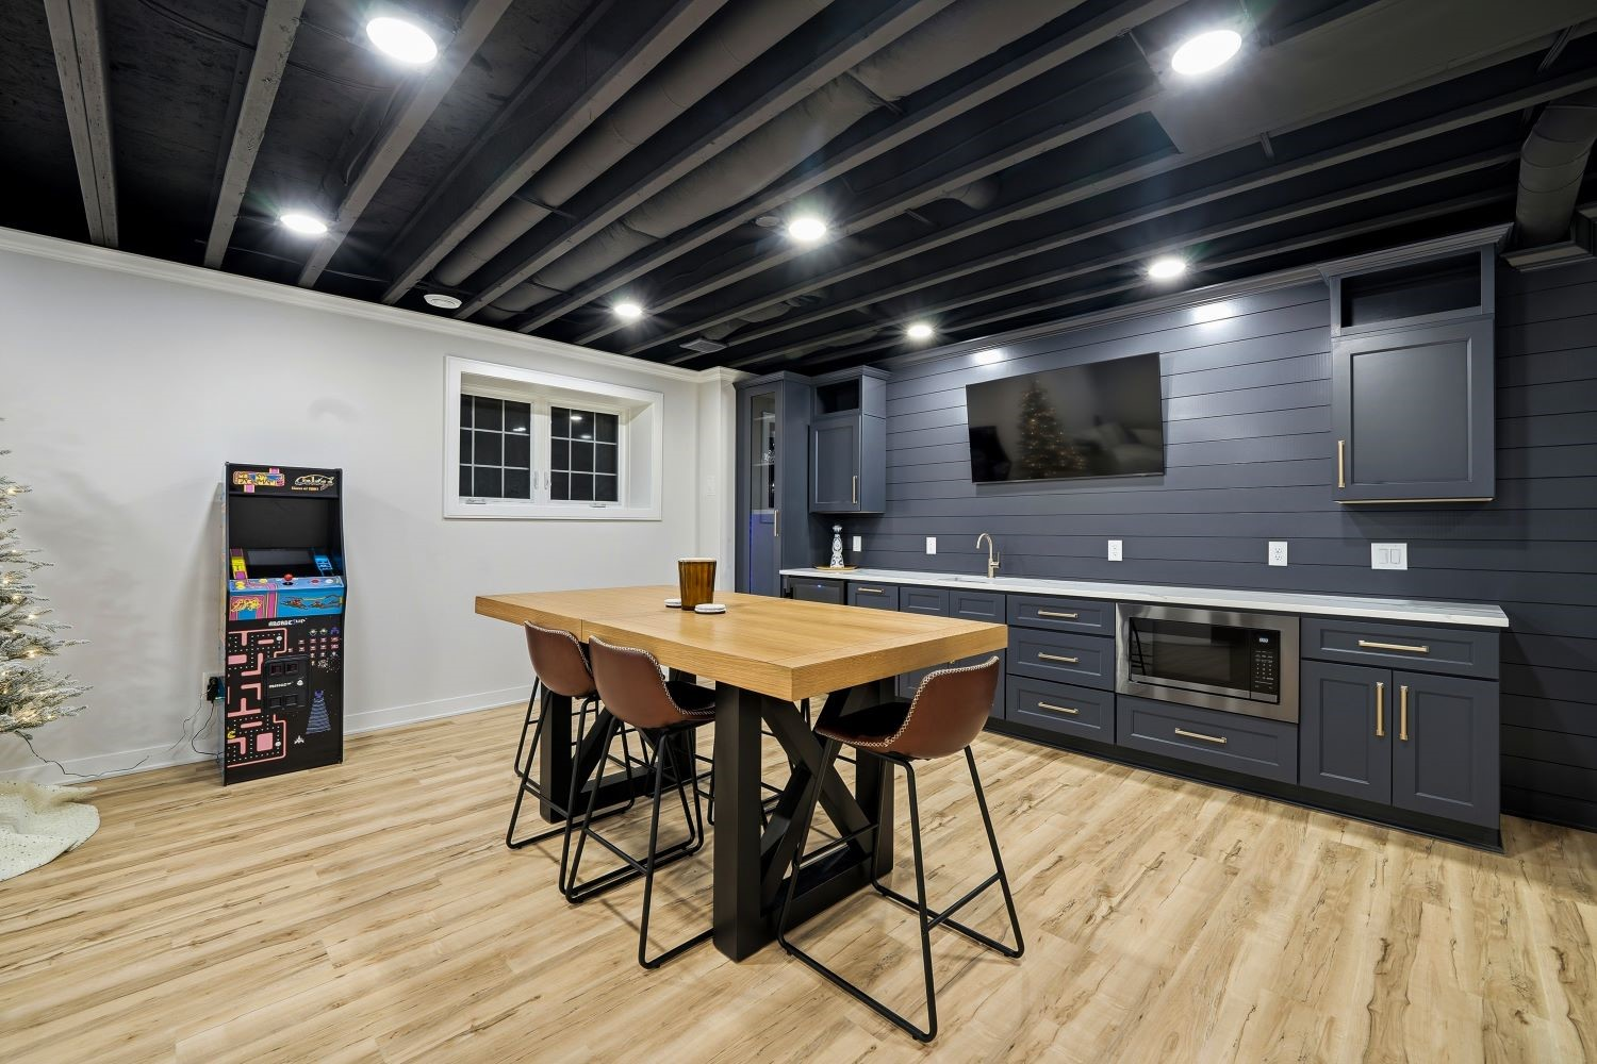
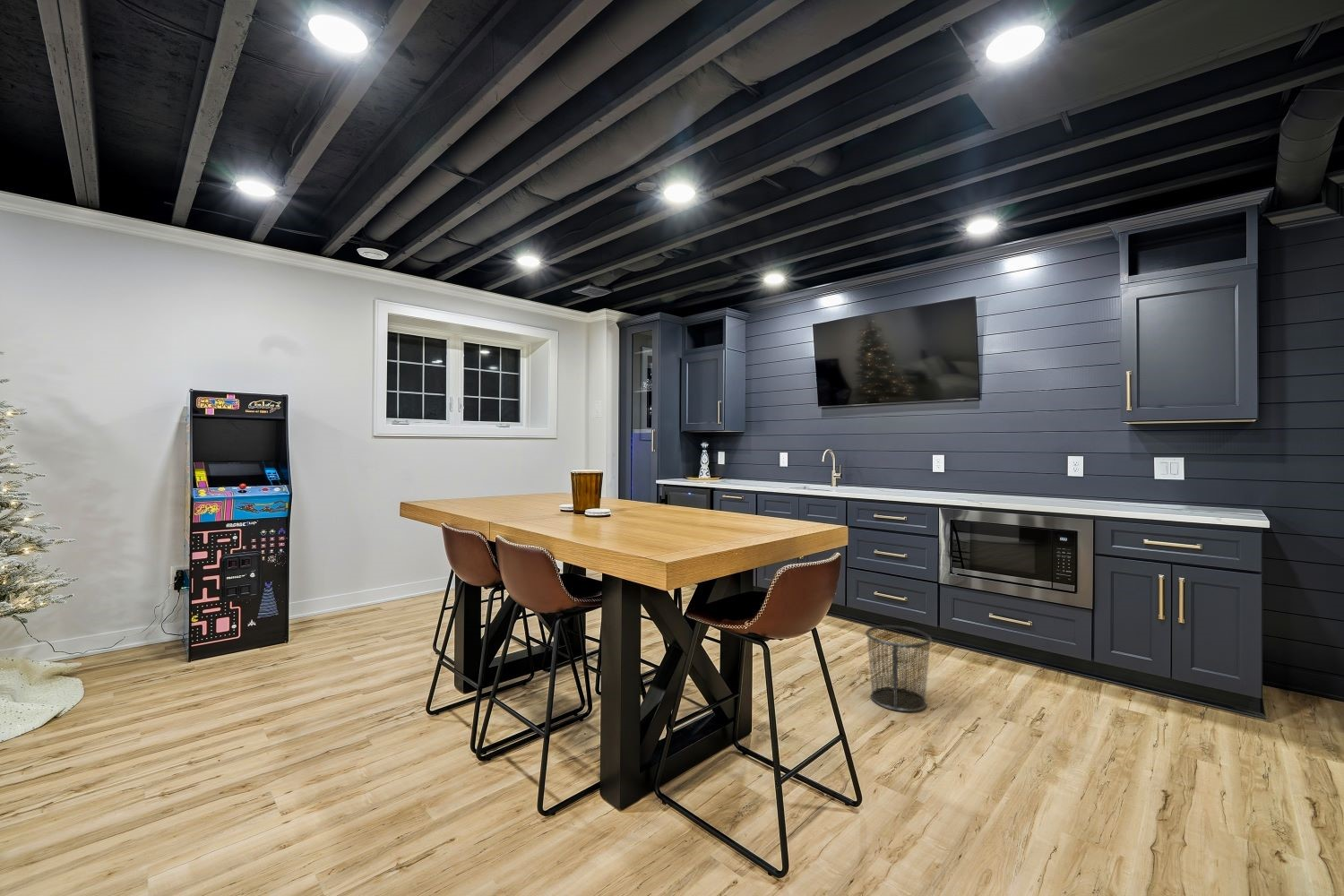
+ waste bin (898, 667)
